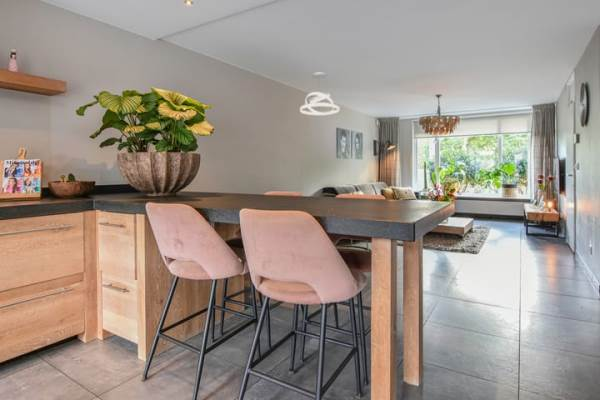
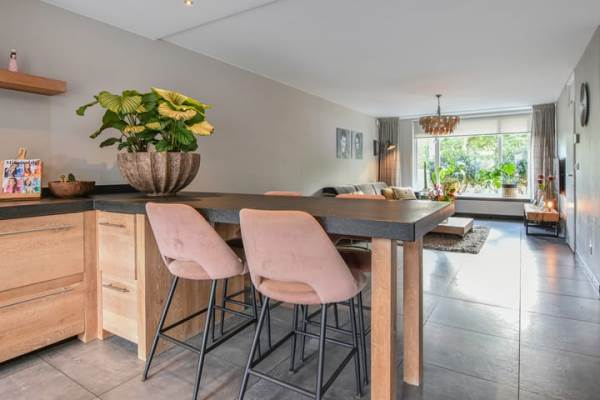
- pendant light (319, 93)
